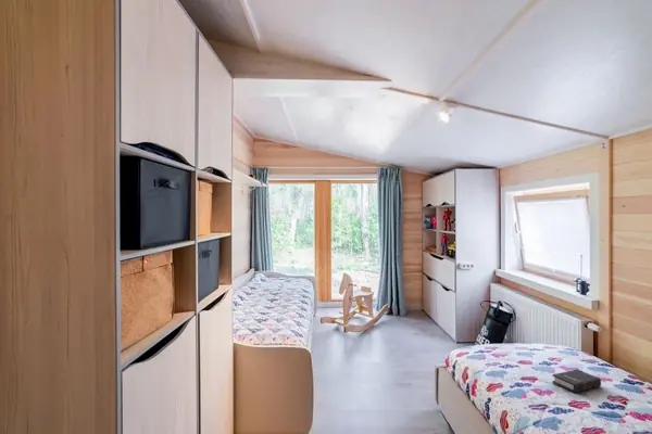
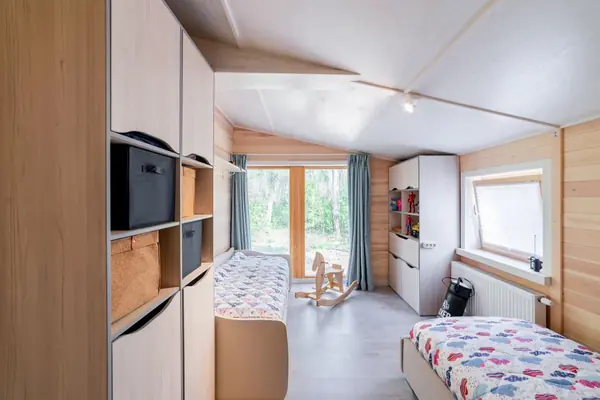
- hardback book (576, 380)
